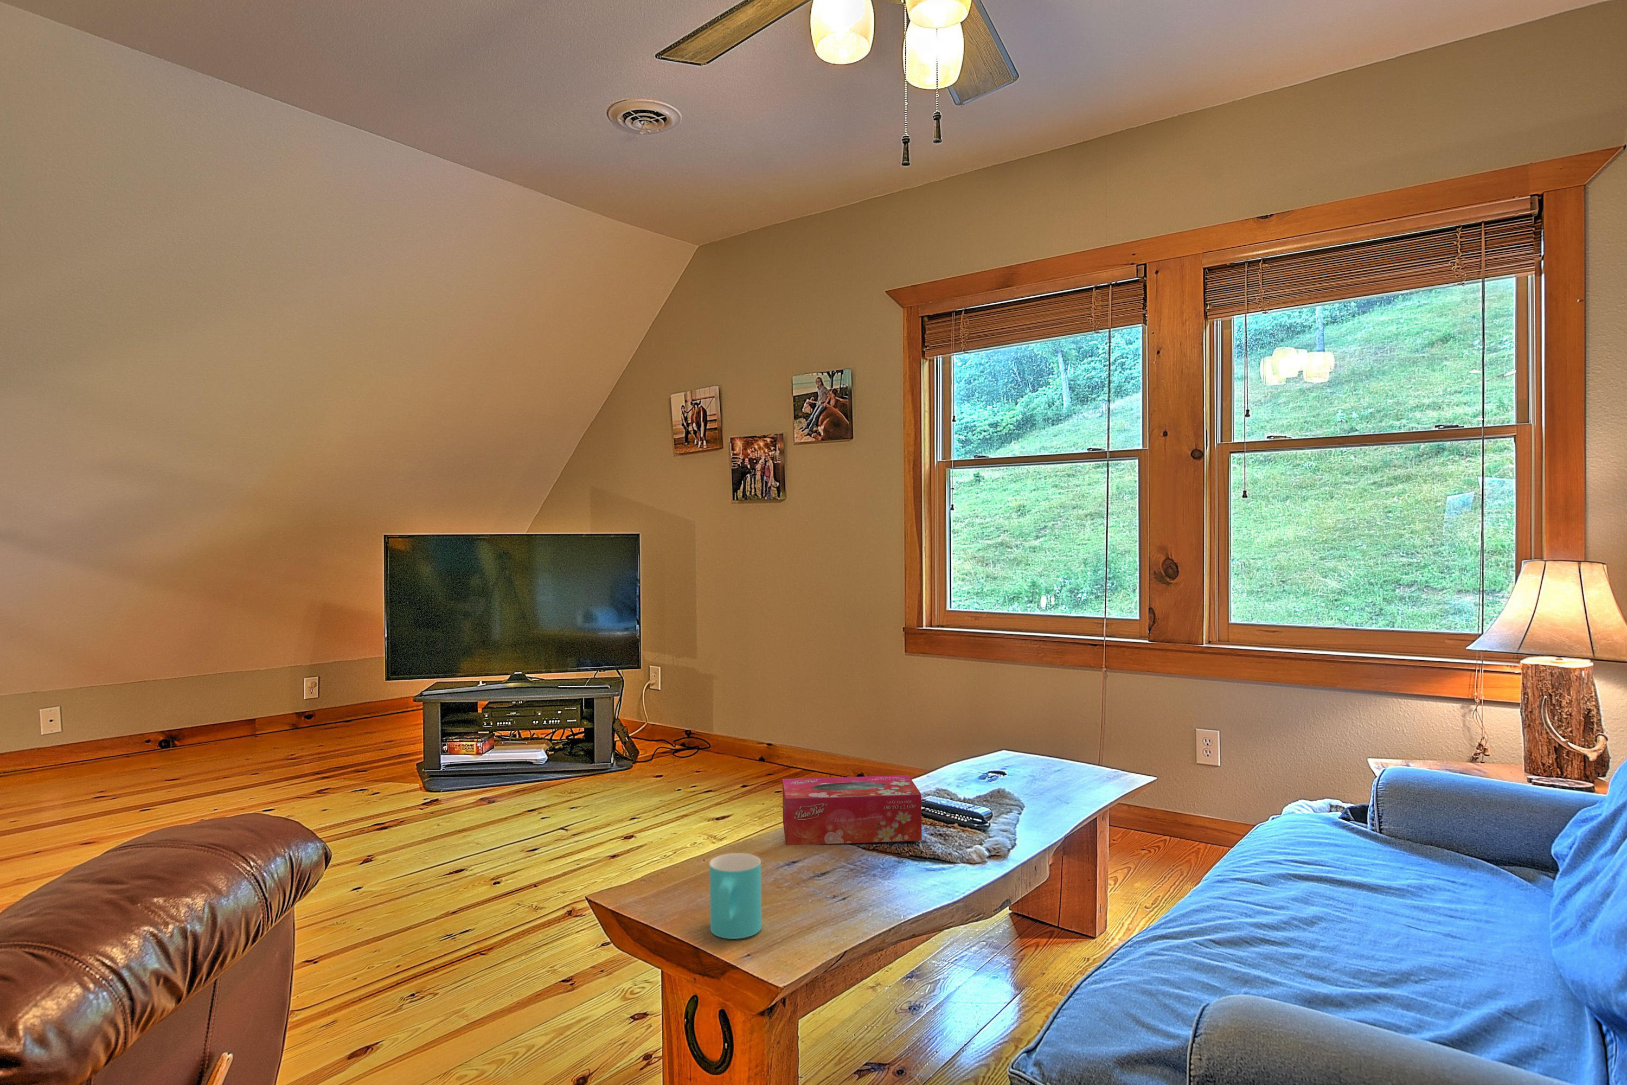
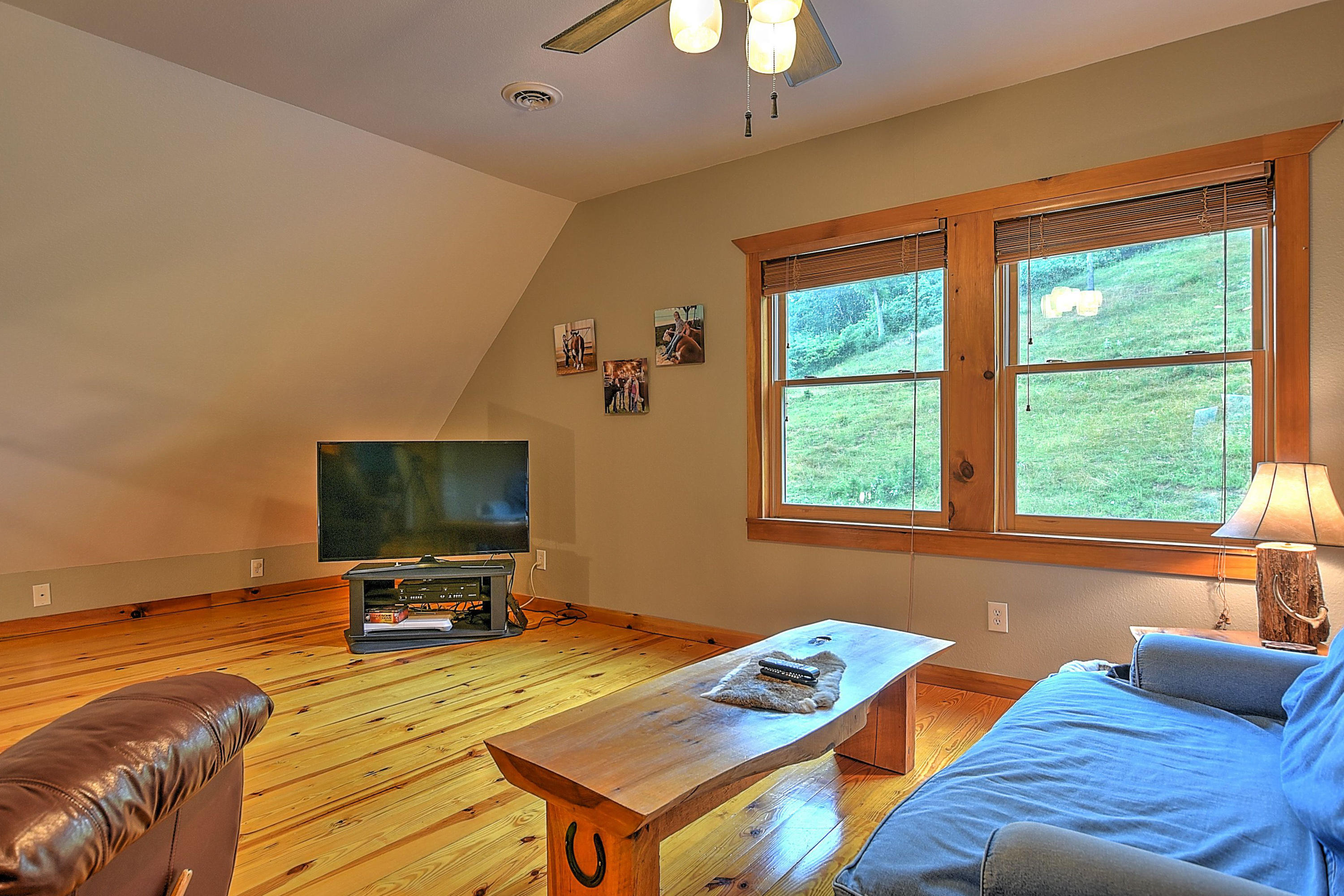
- tissue box (850, 809)
- cup (729, 897)
